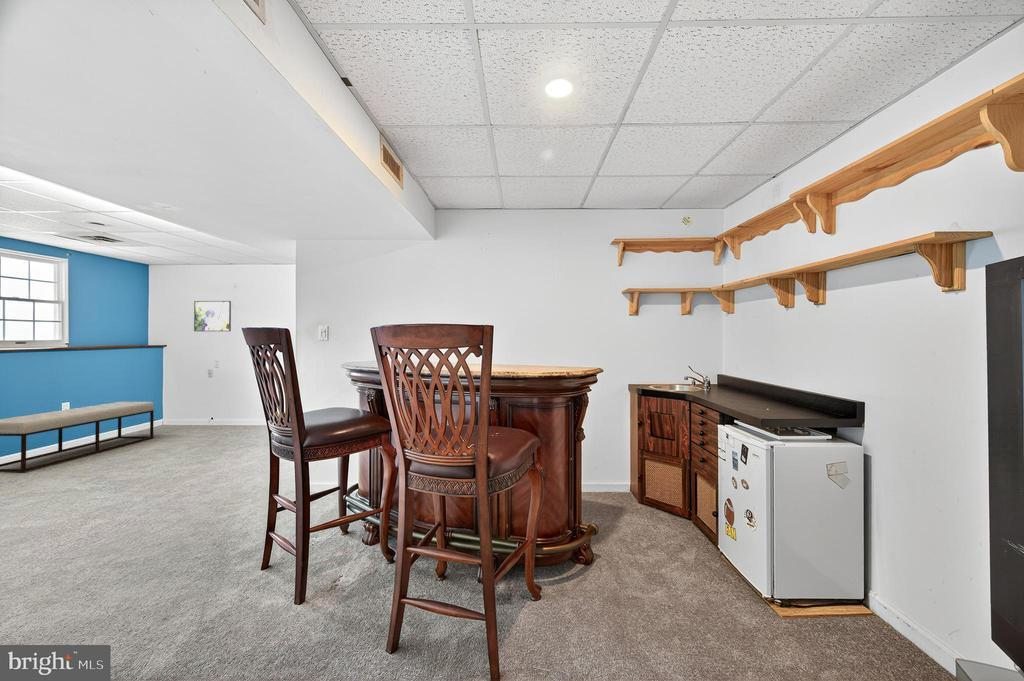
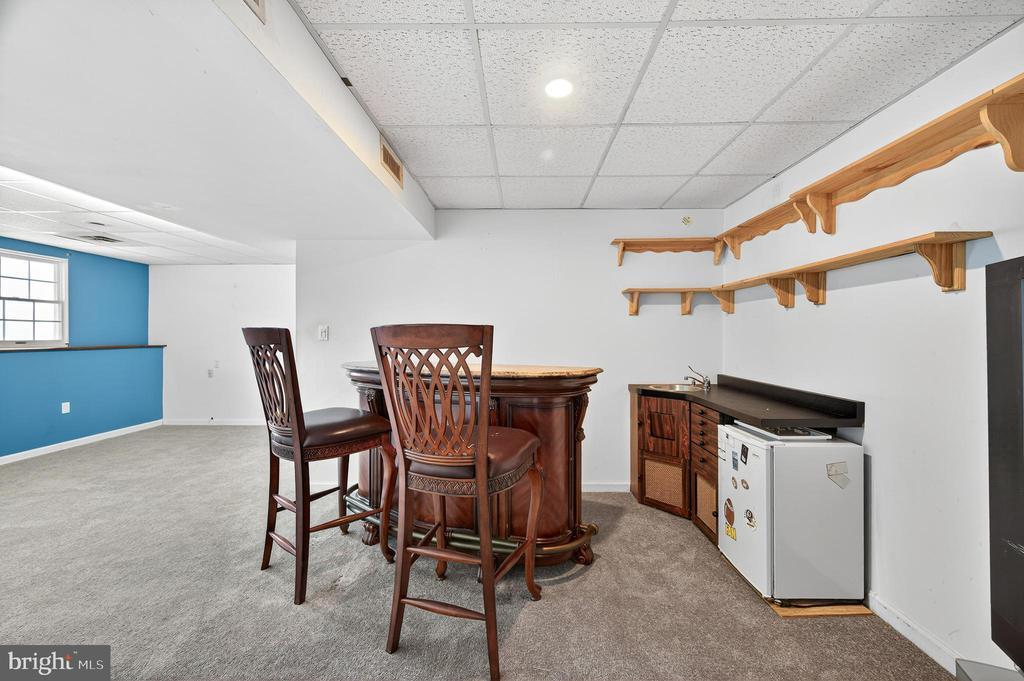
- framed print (212, 316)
- bench (78, 425)
